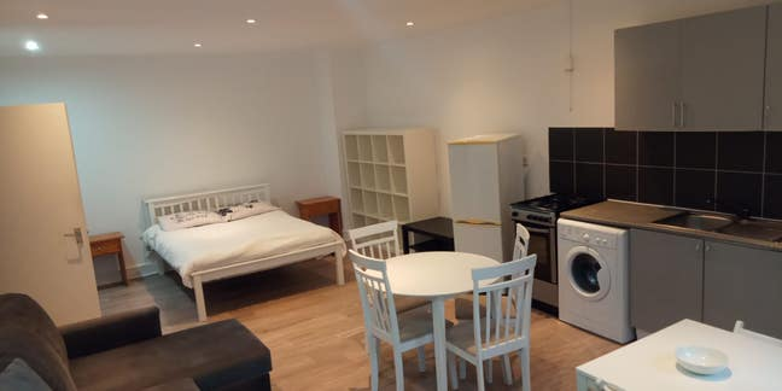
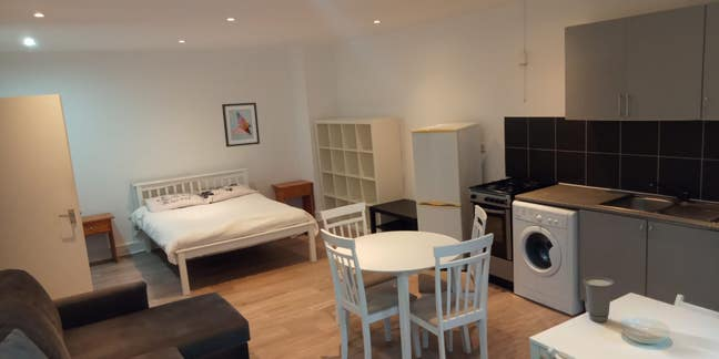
+ cup (598, 300)
+ wall art (241, 124)
